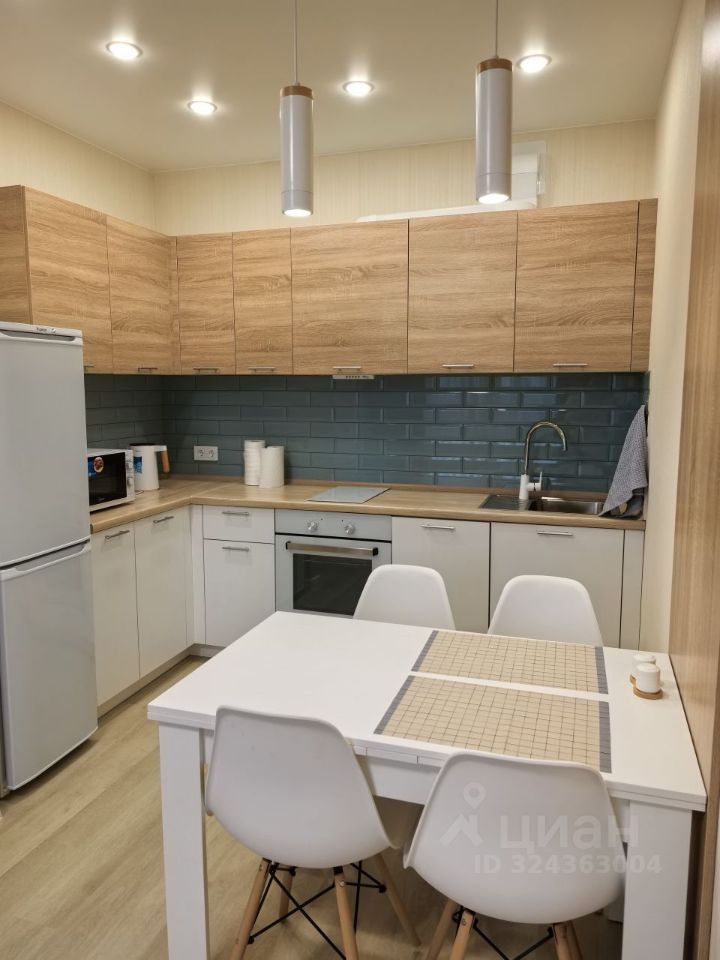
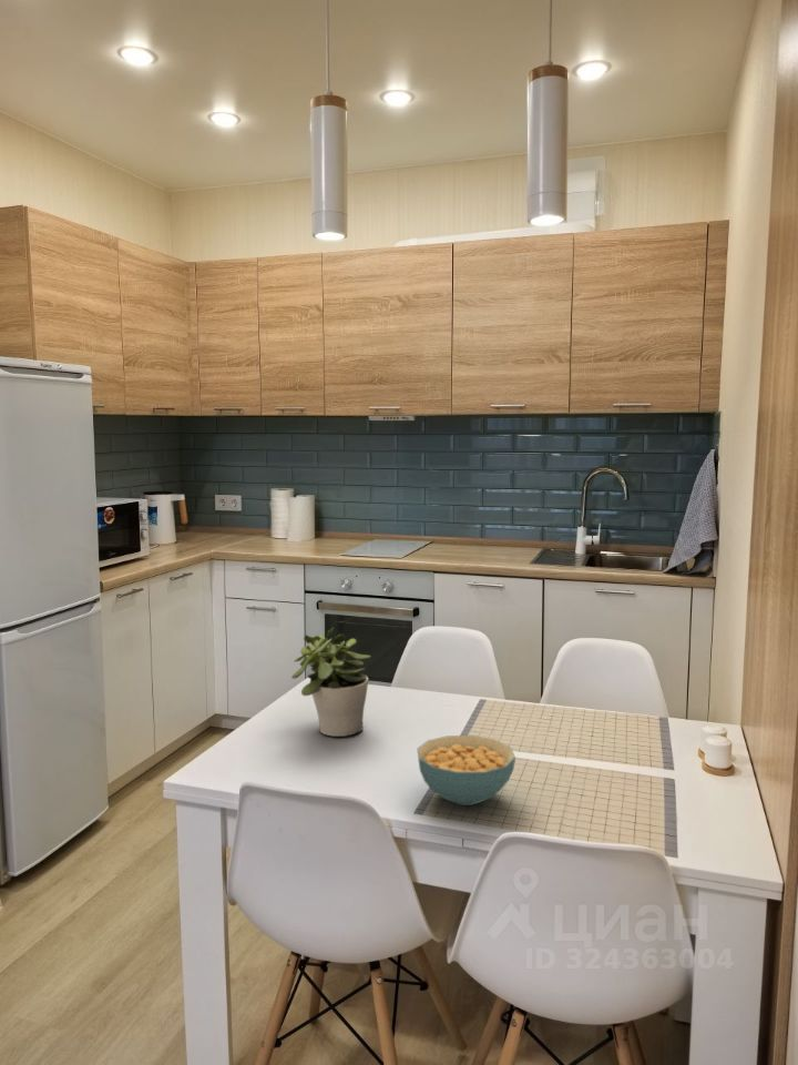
+ cereal bowl (464, 775)
+ potted plant (326, 679)
